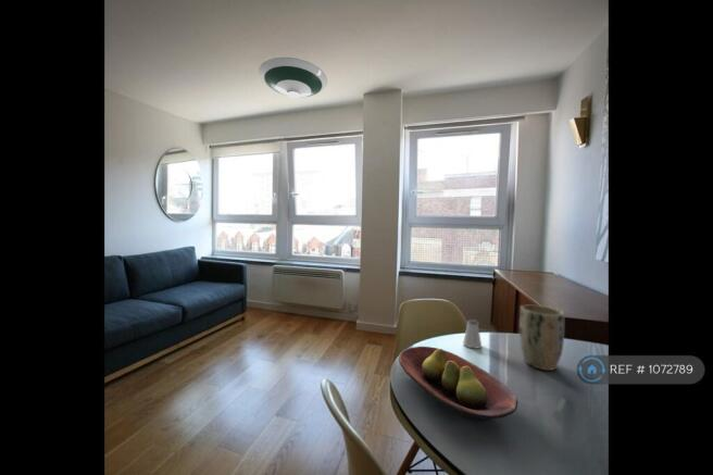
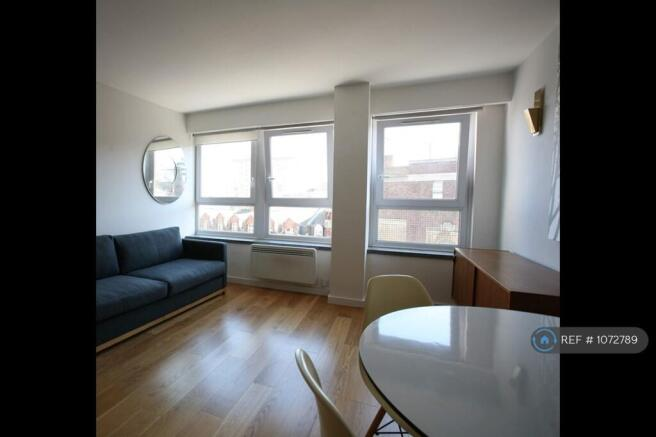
- fruit bowl (449, 375)
- saltshaker (472, 333)
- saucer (293, 86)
- plant pot (540, 336)
